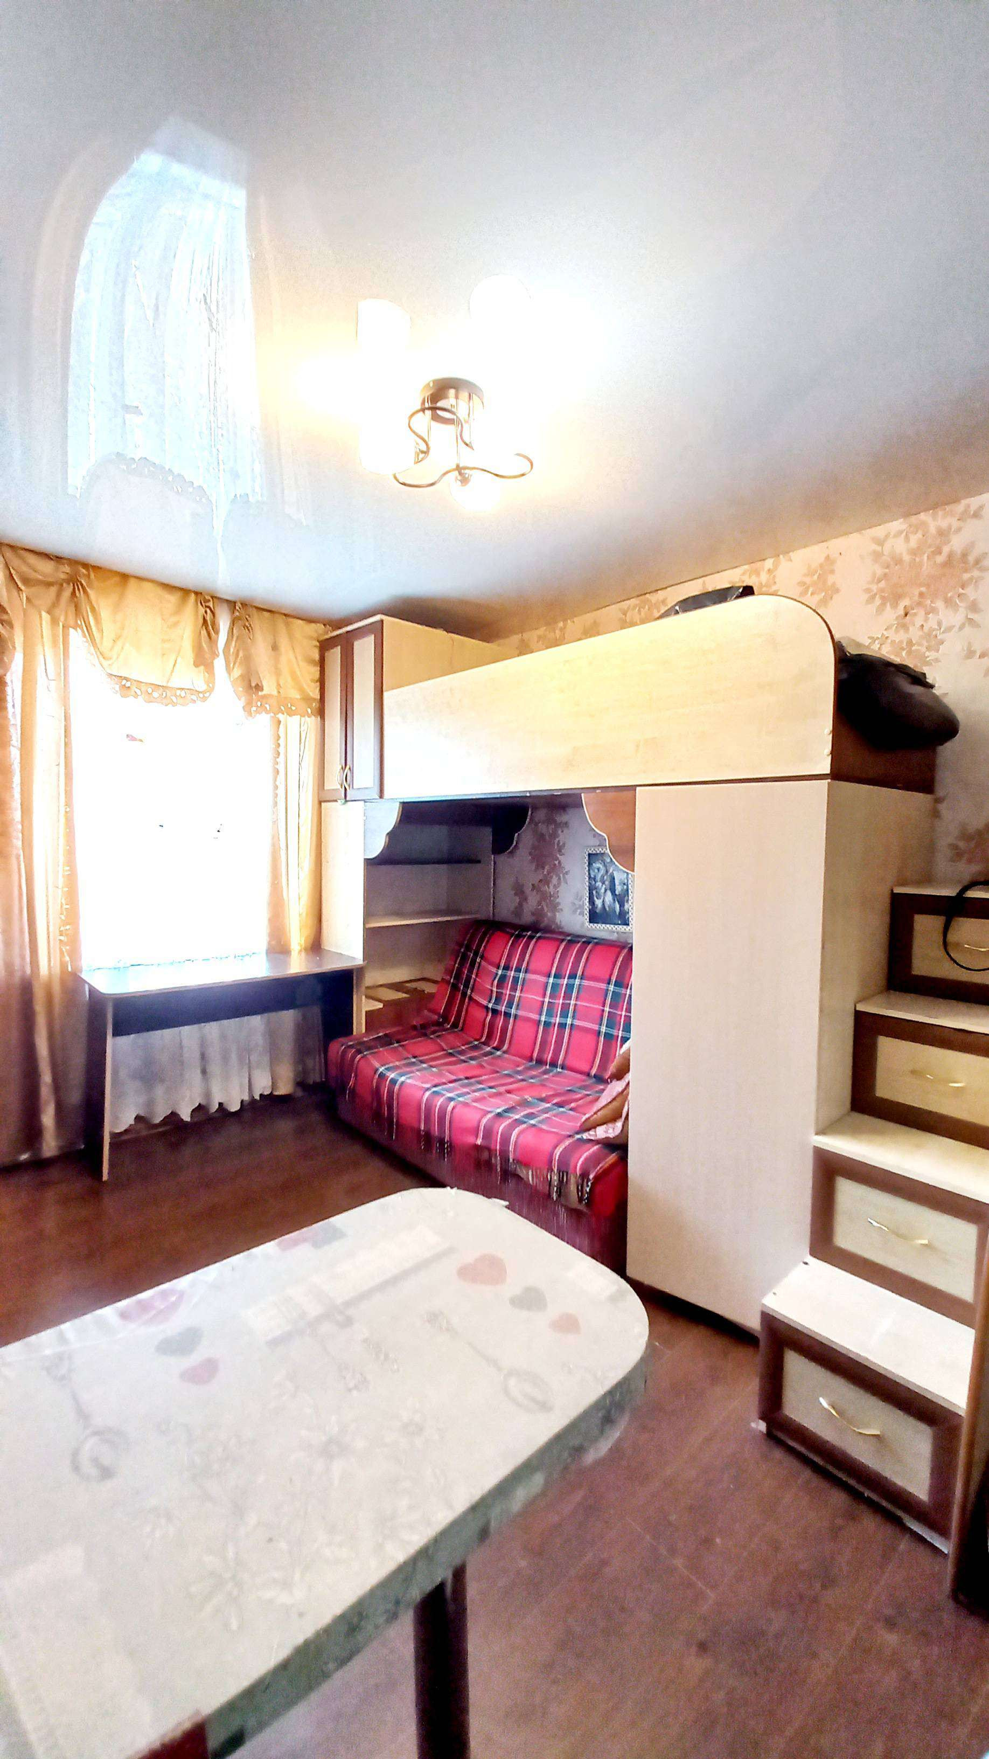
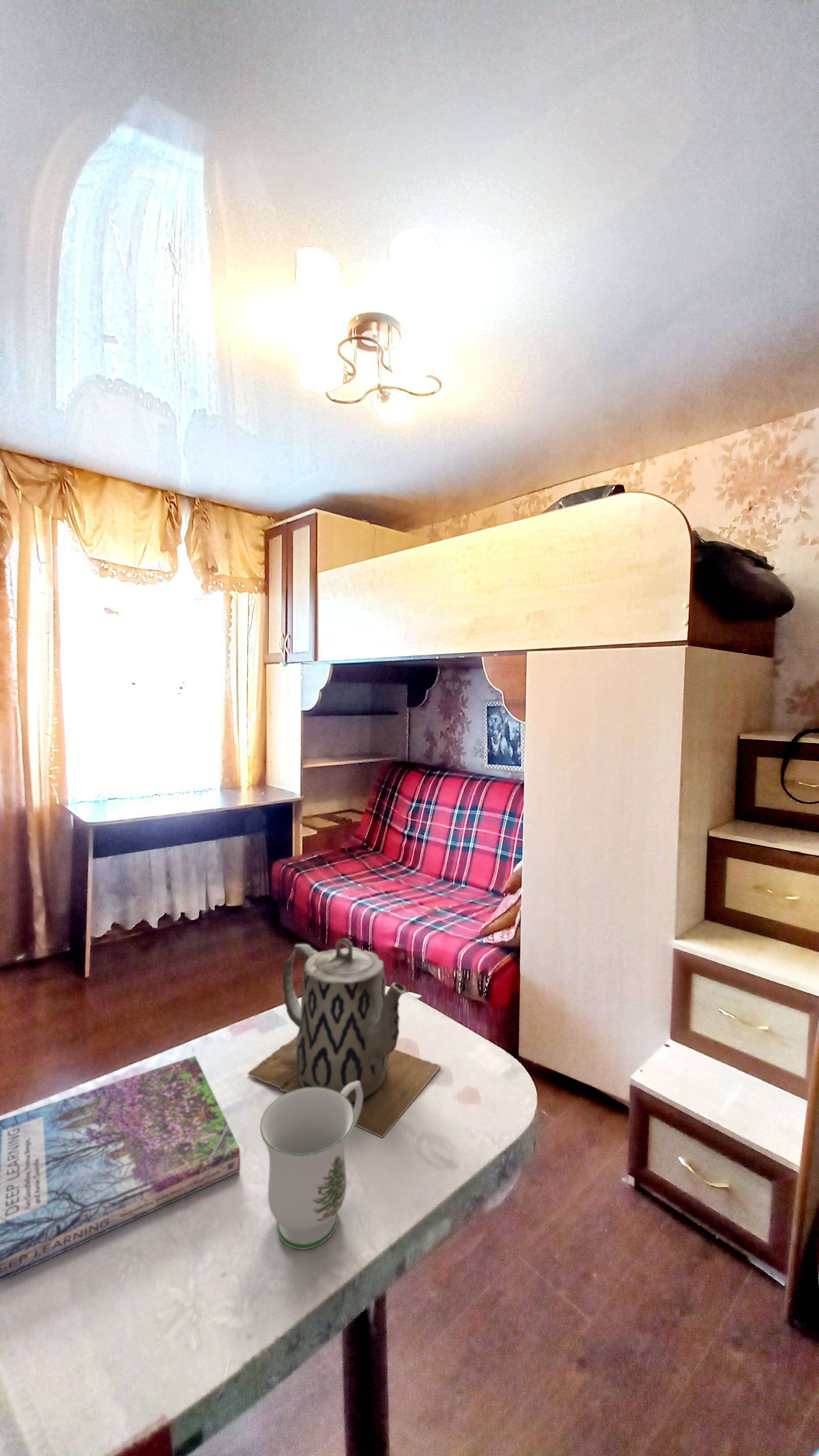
+ teapot (346, 1003)
+ mug (320, 1158)
+ book (107, 1150)
